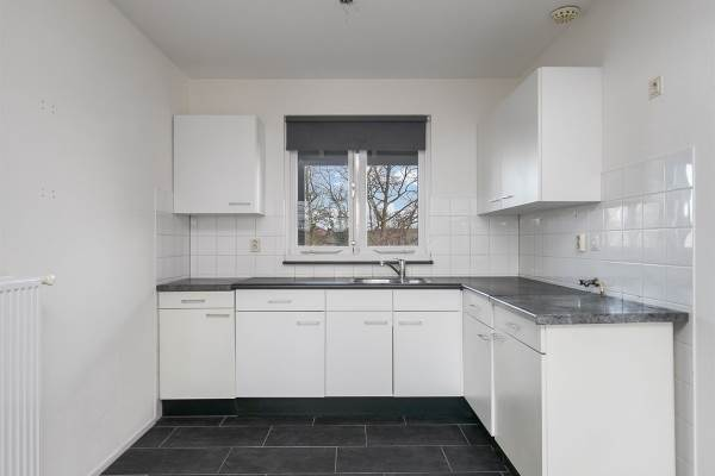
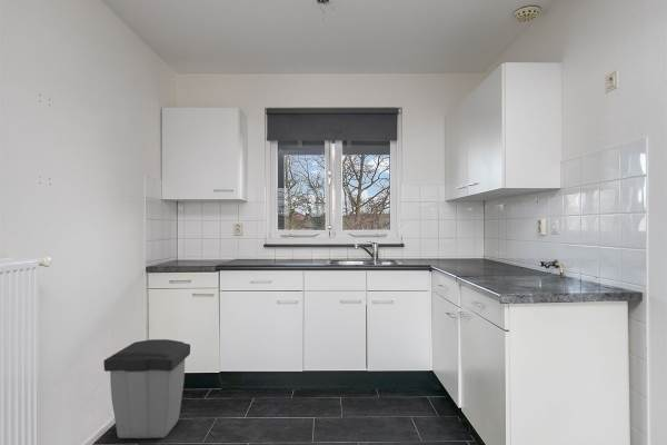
+ trash can (149, 387)
